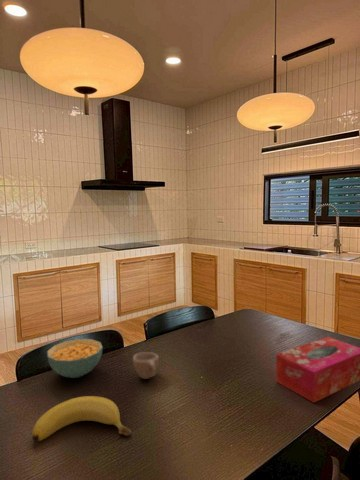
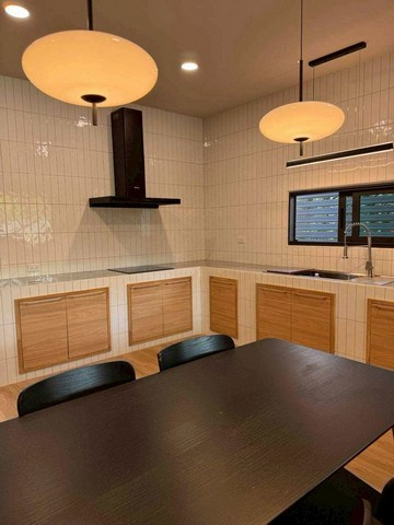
- cup (148, 367)
- tissue box (321, 365)
- banana (79, 420)
- cereal bowl (75, 361)
